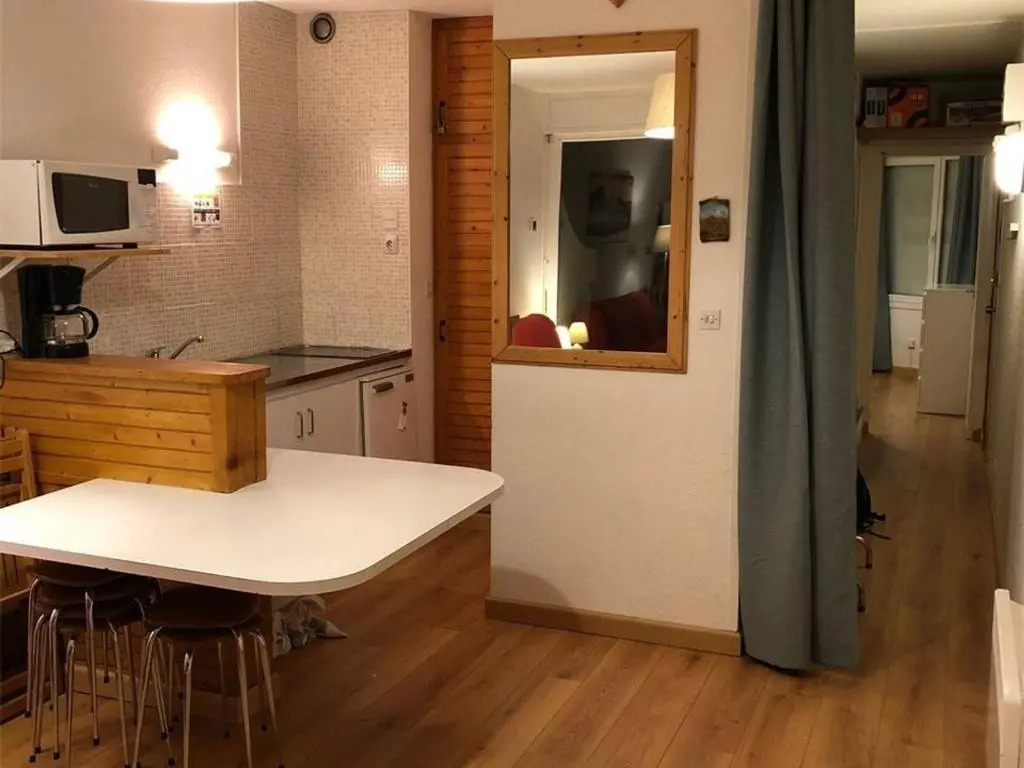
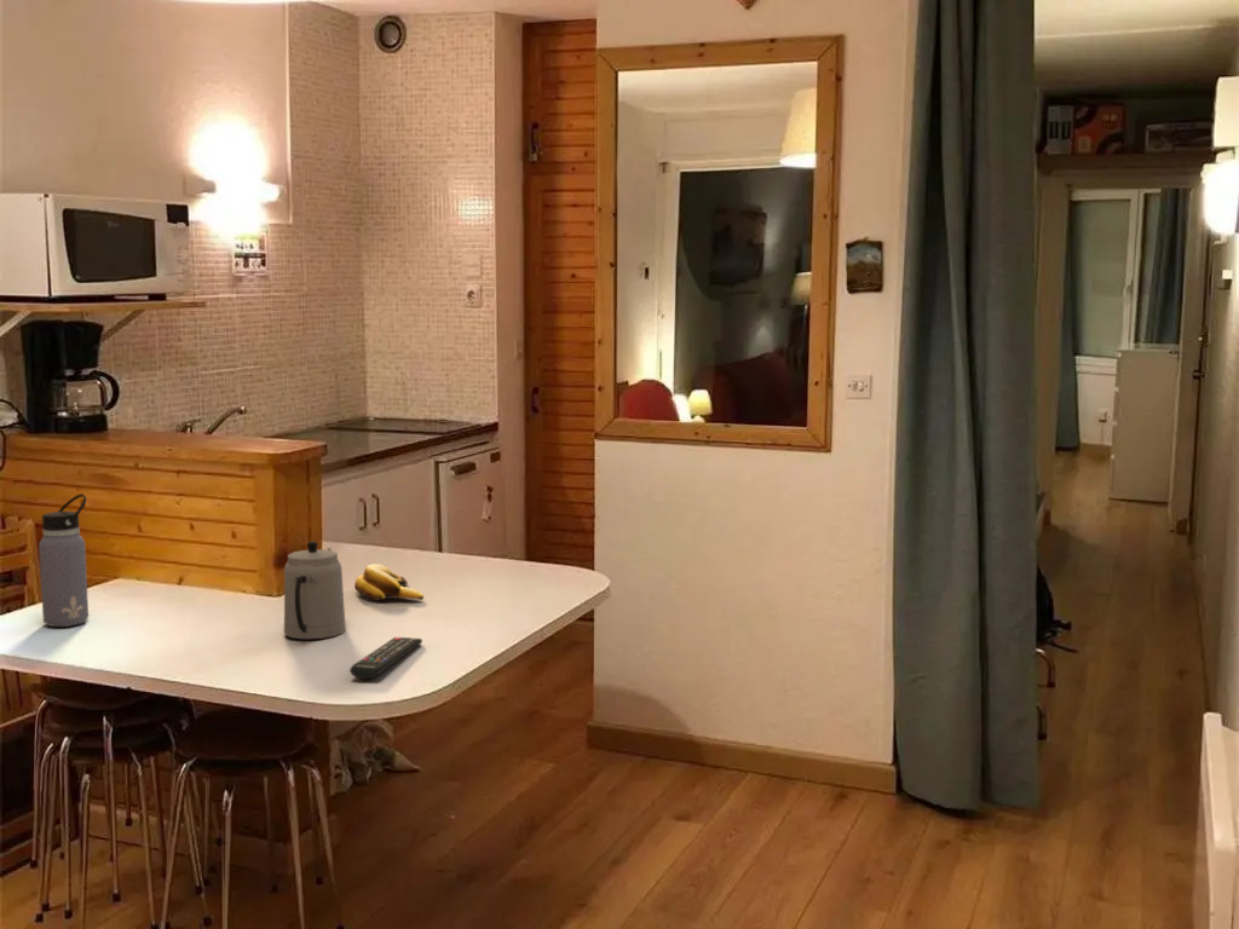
+ water bottle (64, 559)
+ remote control (387, 656)
+ banana (393, 578)
+ teapot (315, 585)
